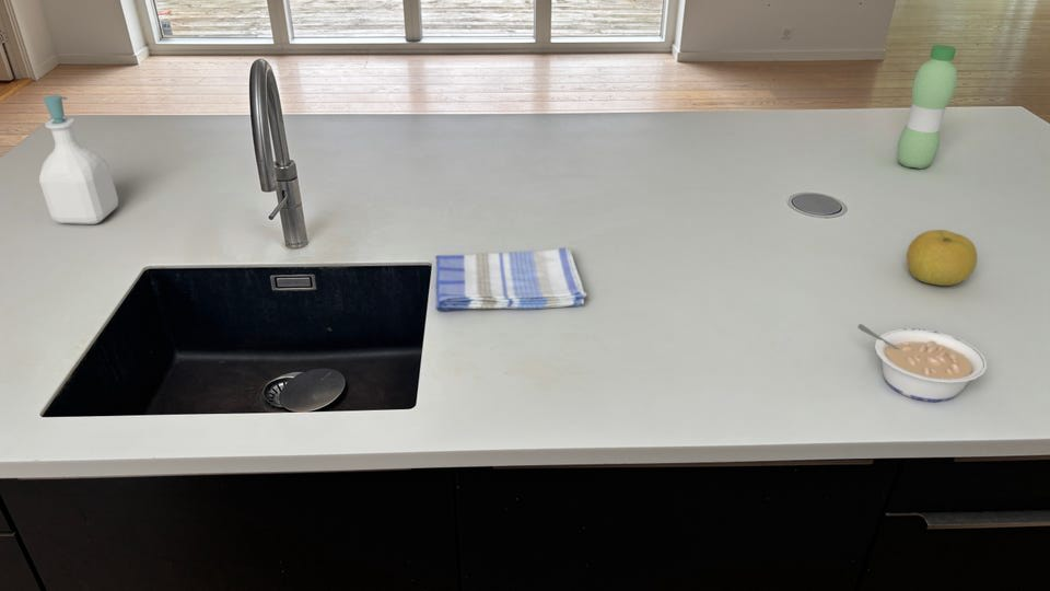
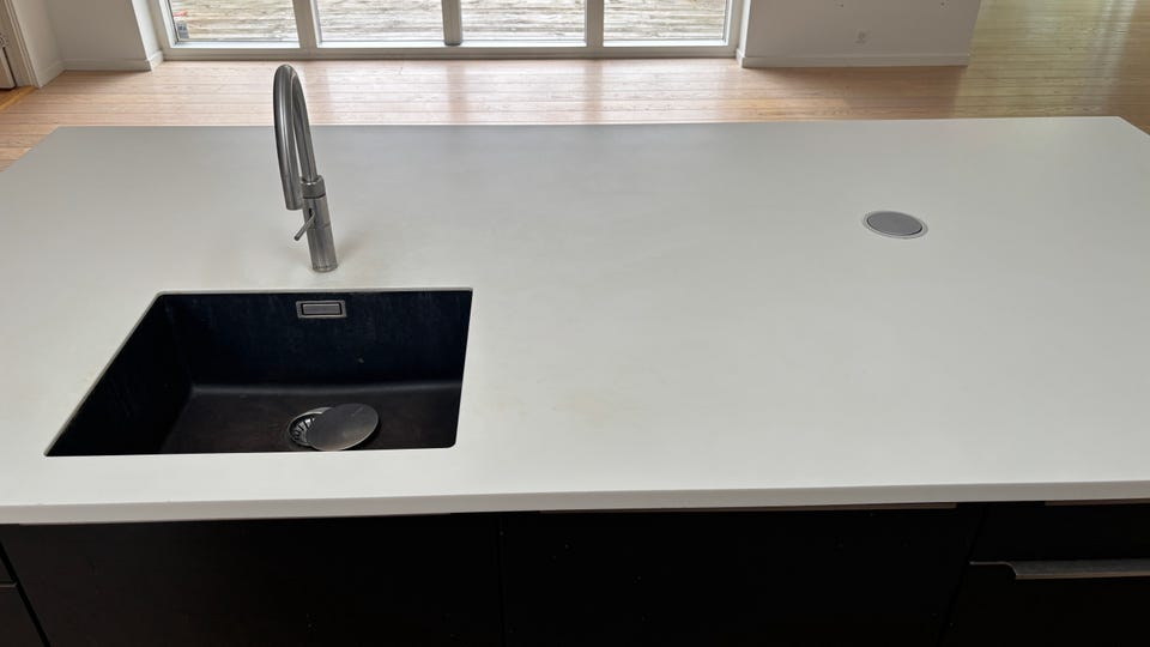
- fruit (941, 257)
- water bottle (928, 107)
- dish towel (508, 276)
- soap bottle (70, 159)
- legume (922, 366)
